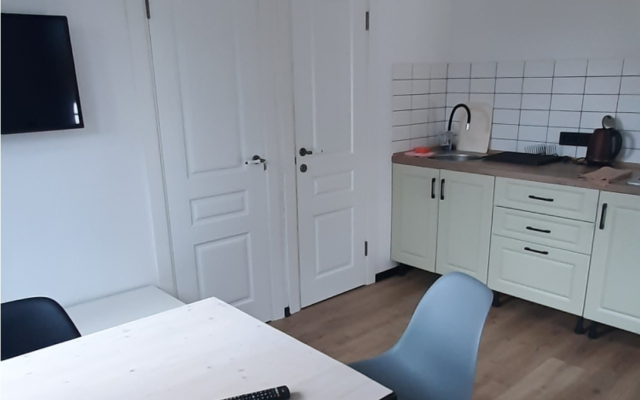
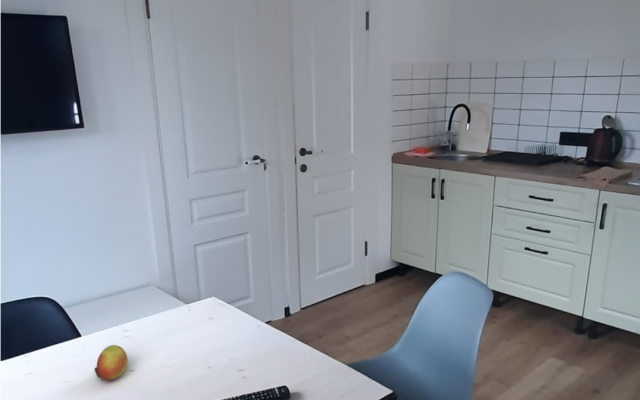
+ fruit (111, 362)
